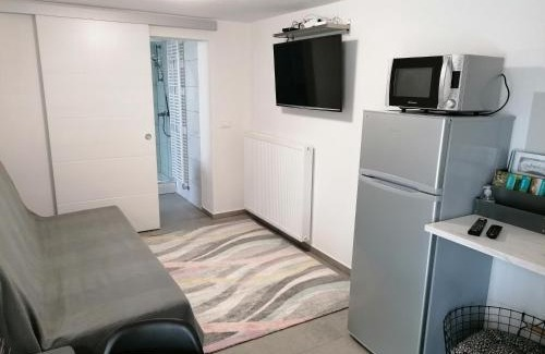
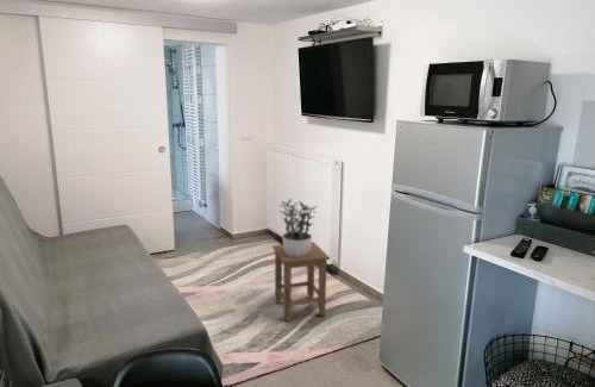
+ stool (299, 282)
+ potted plant (296, 225)
